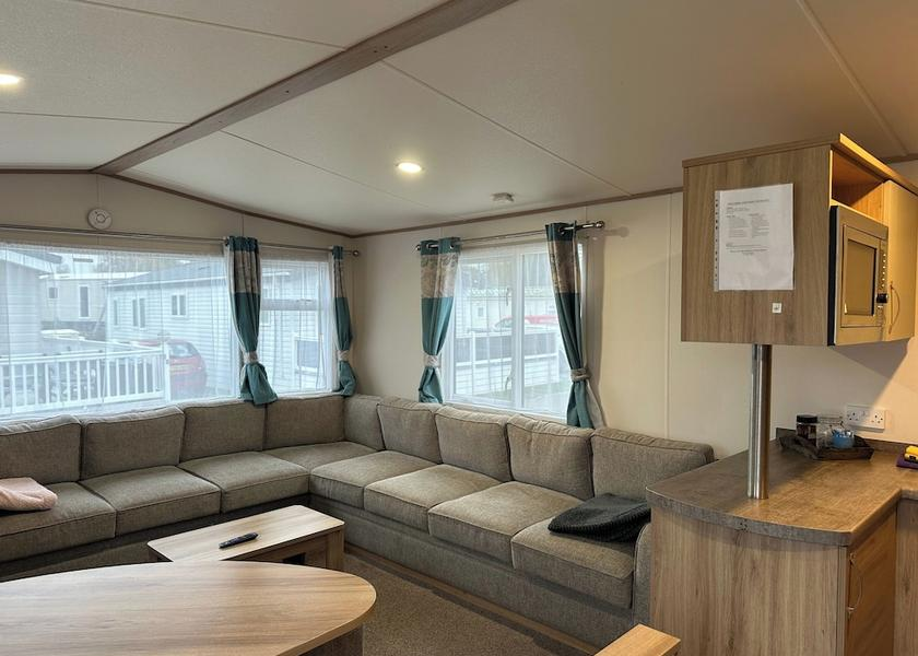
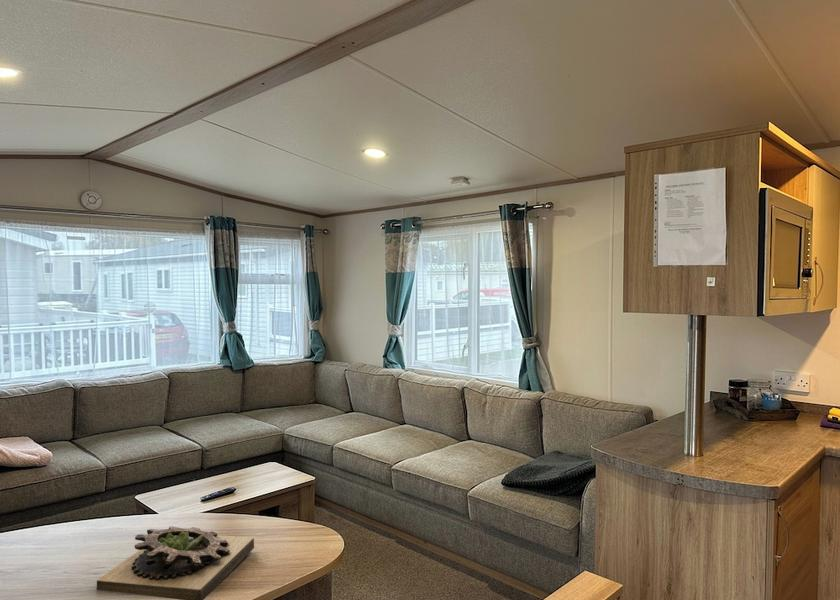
+ succulent planter (181, 550)
